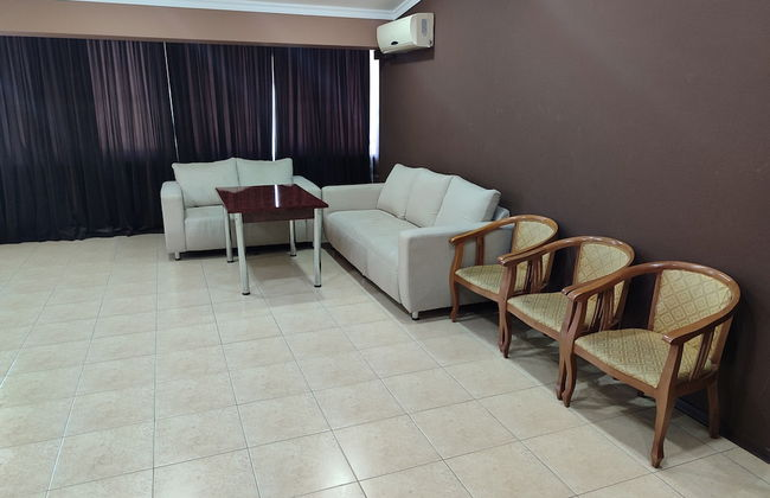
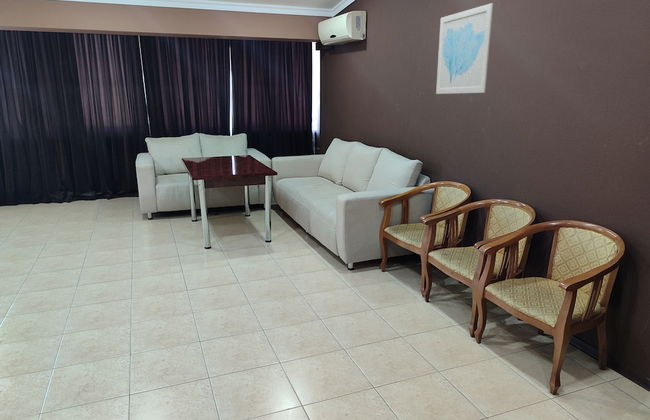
+ wall art (461, 53)
